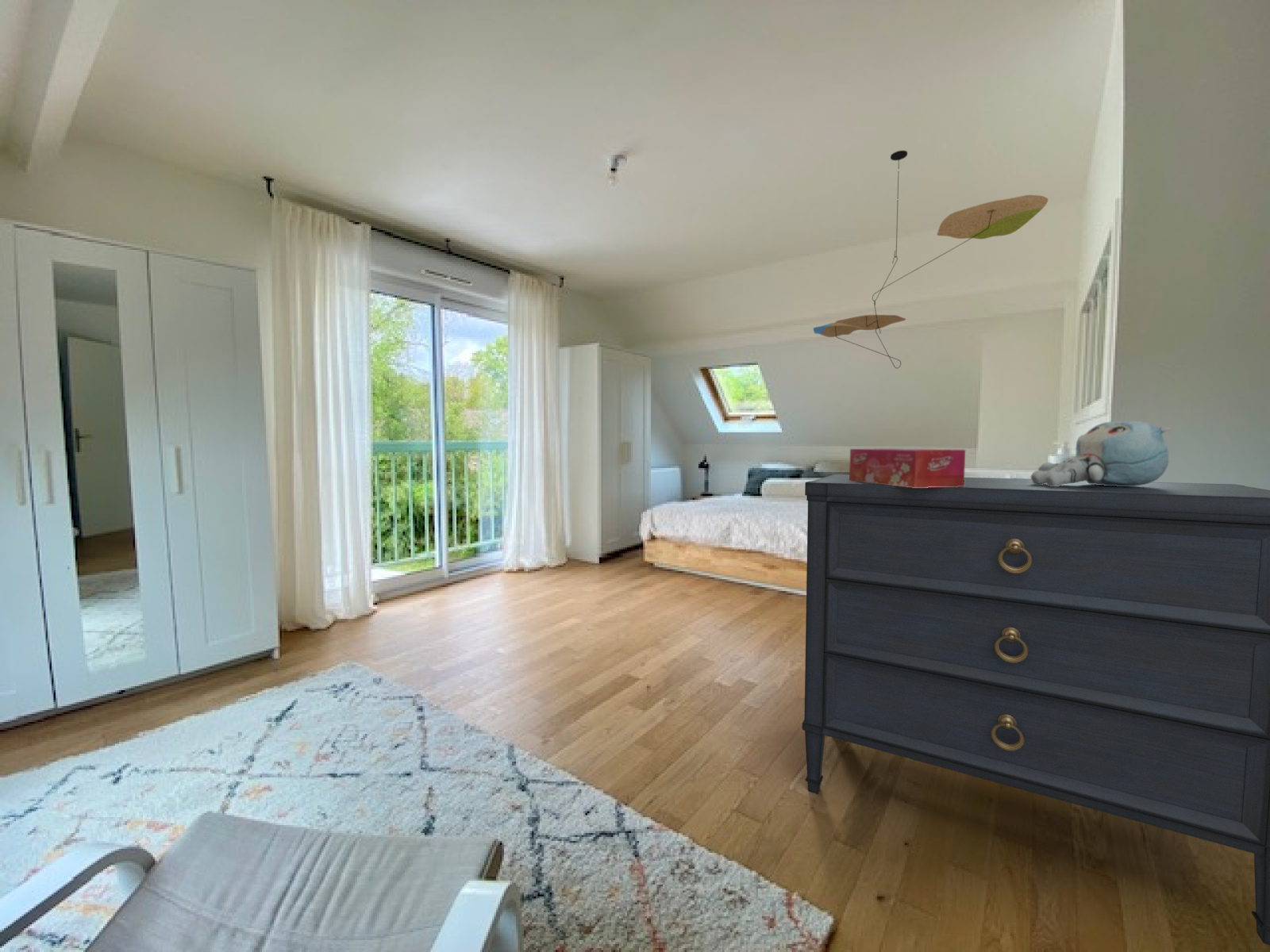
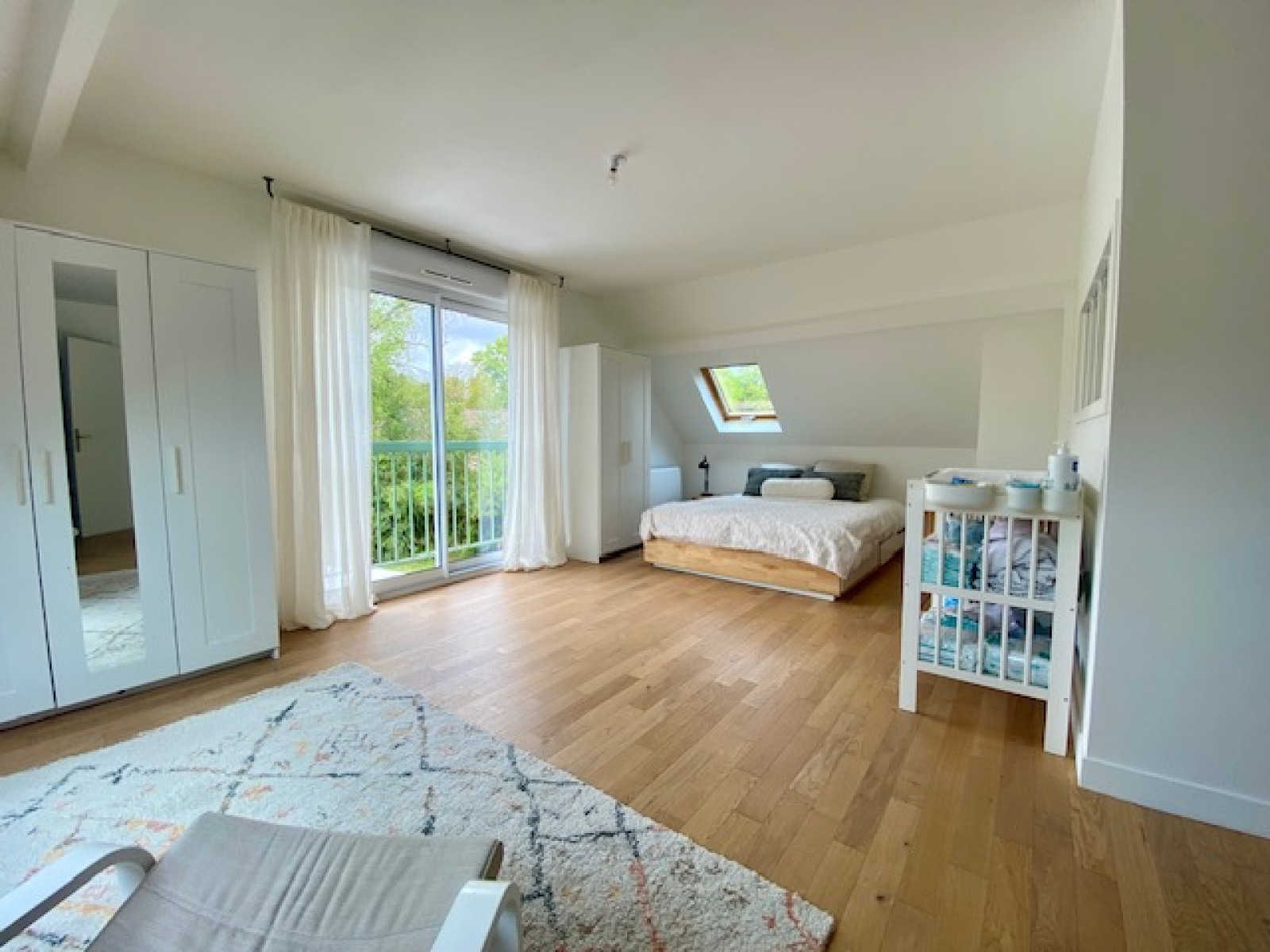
- plush toy (1098, 452)
- dresser (1002, 649)
- ceiling mobile (918, 267)
- tissue box (902, 465)
